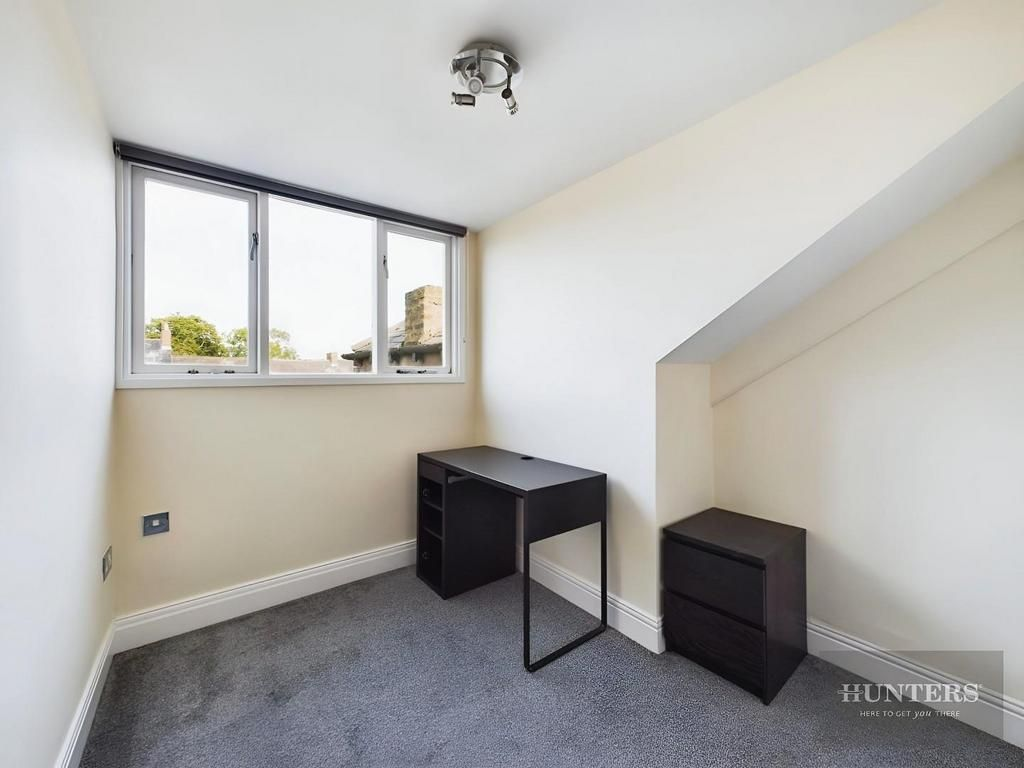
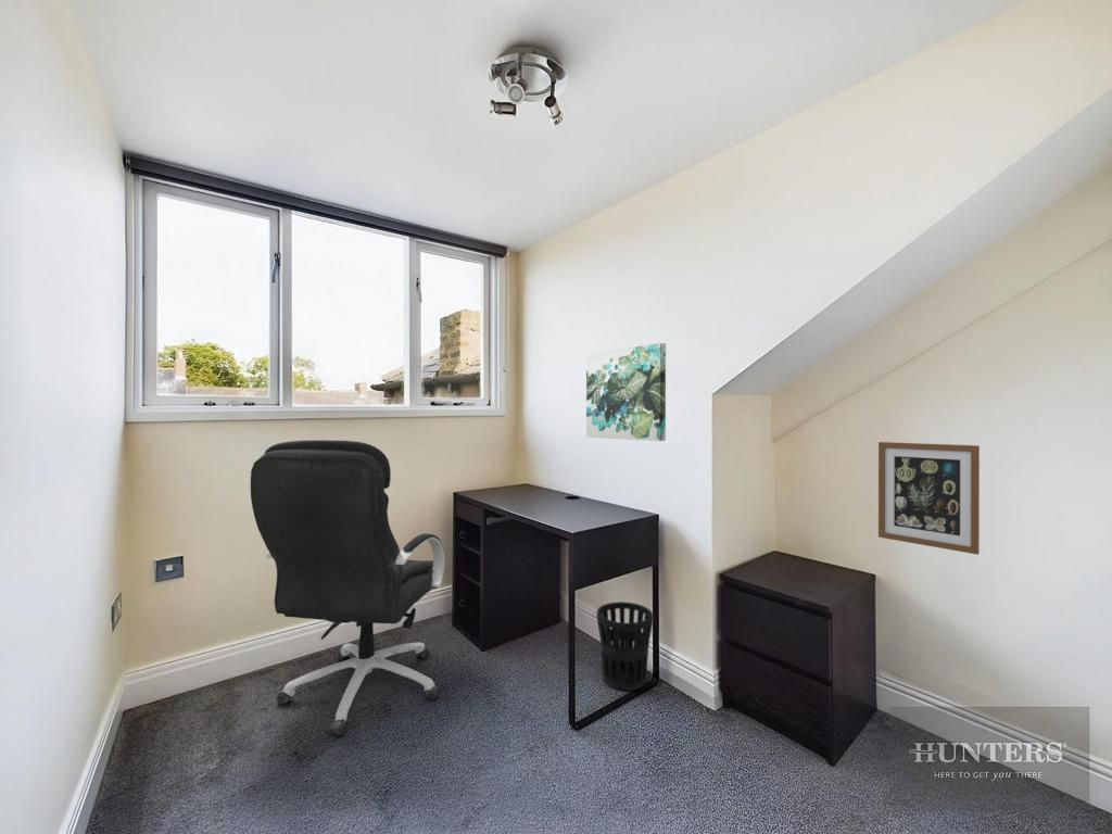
+ office chair (364, 566)
+ wall art (925, 494)
+ wall art (622, 394)
+ wastebasket (624, 645)
